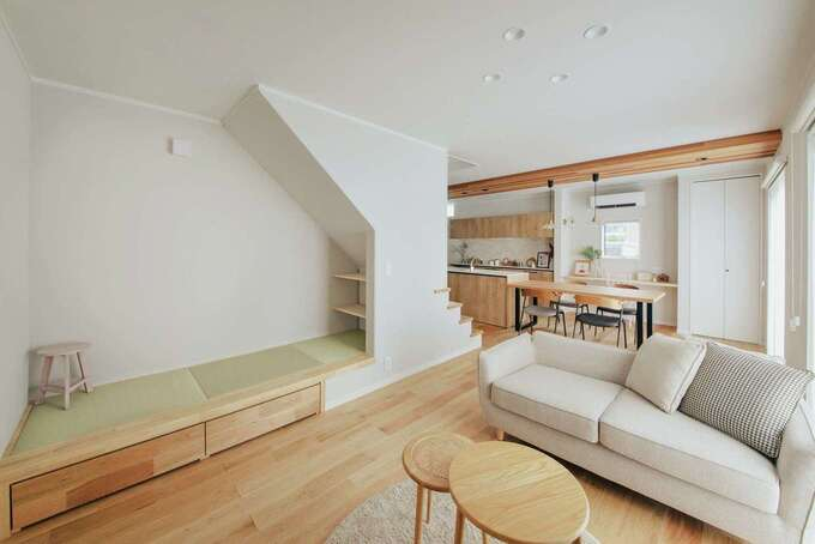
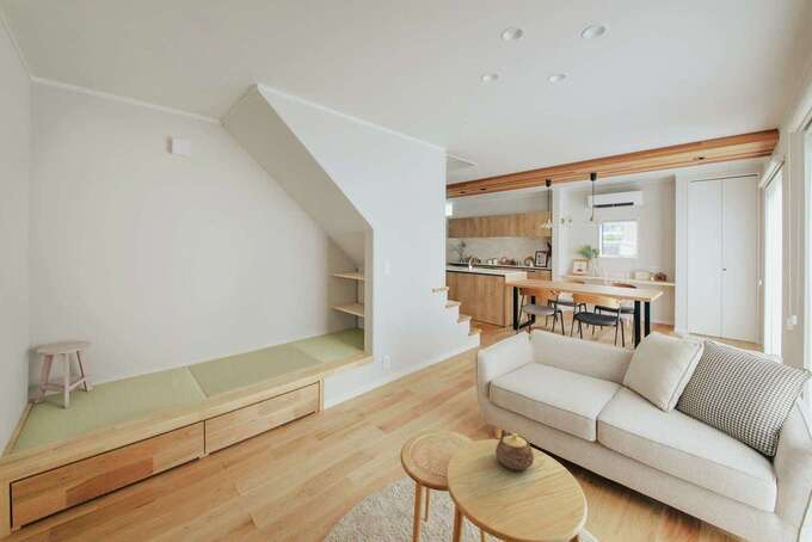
+ teapot (515, 449)
